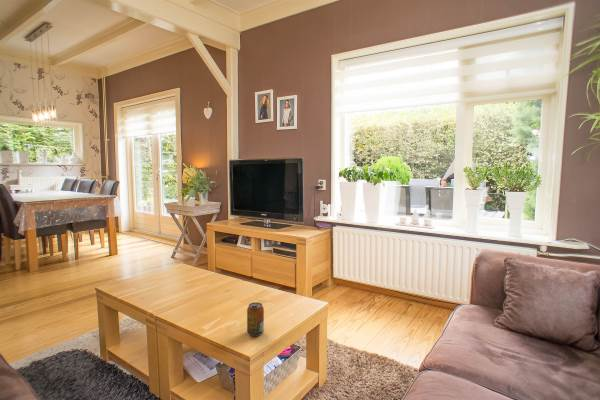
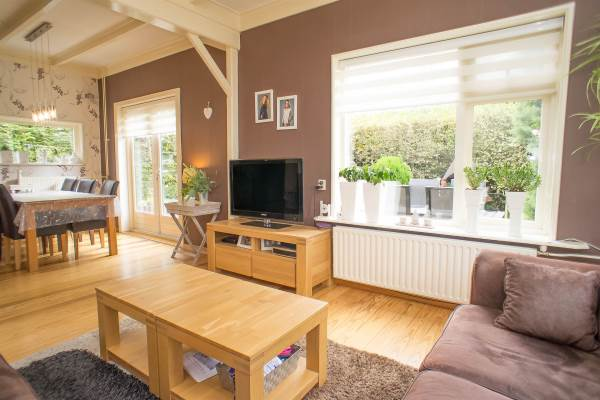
- beverage can (255, 318)
